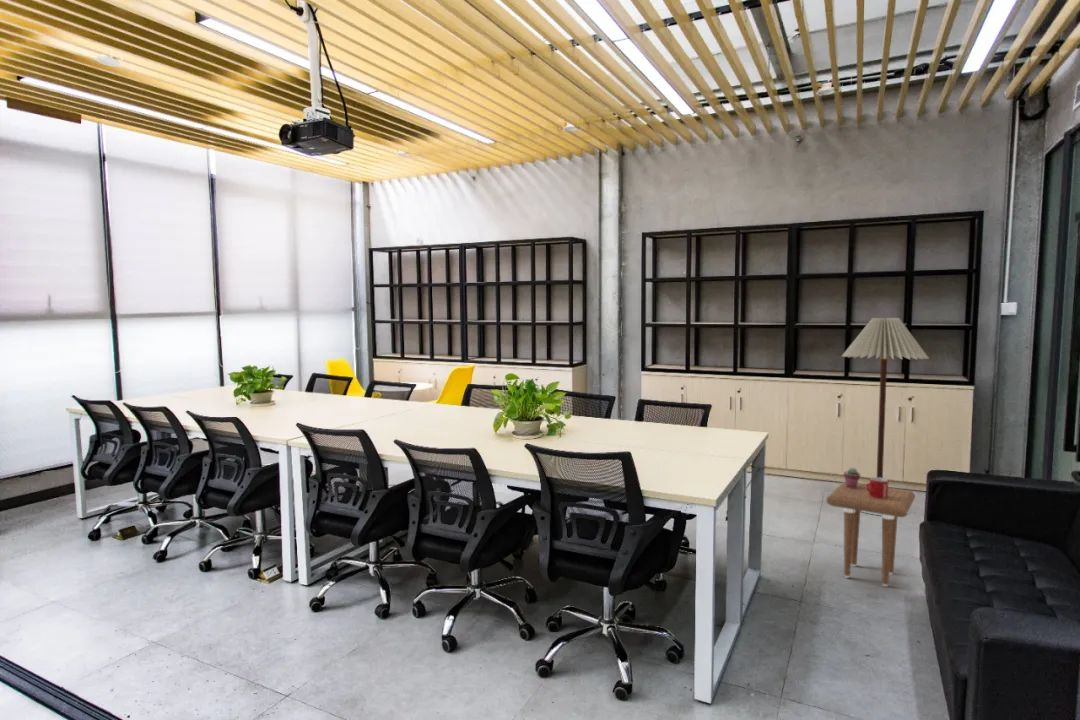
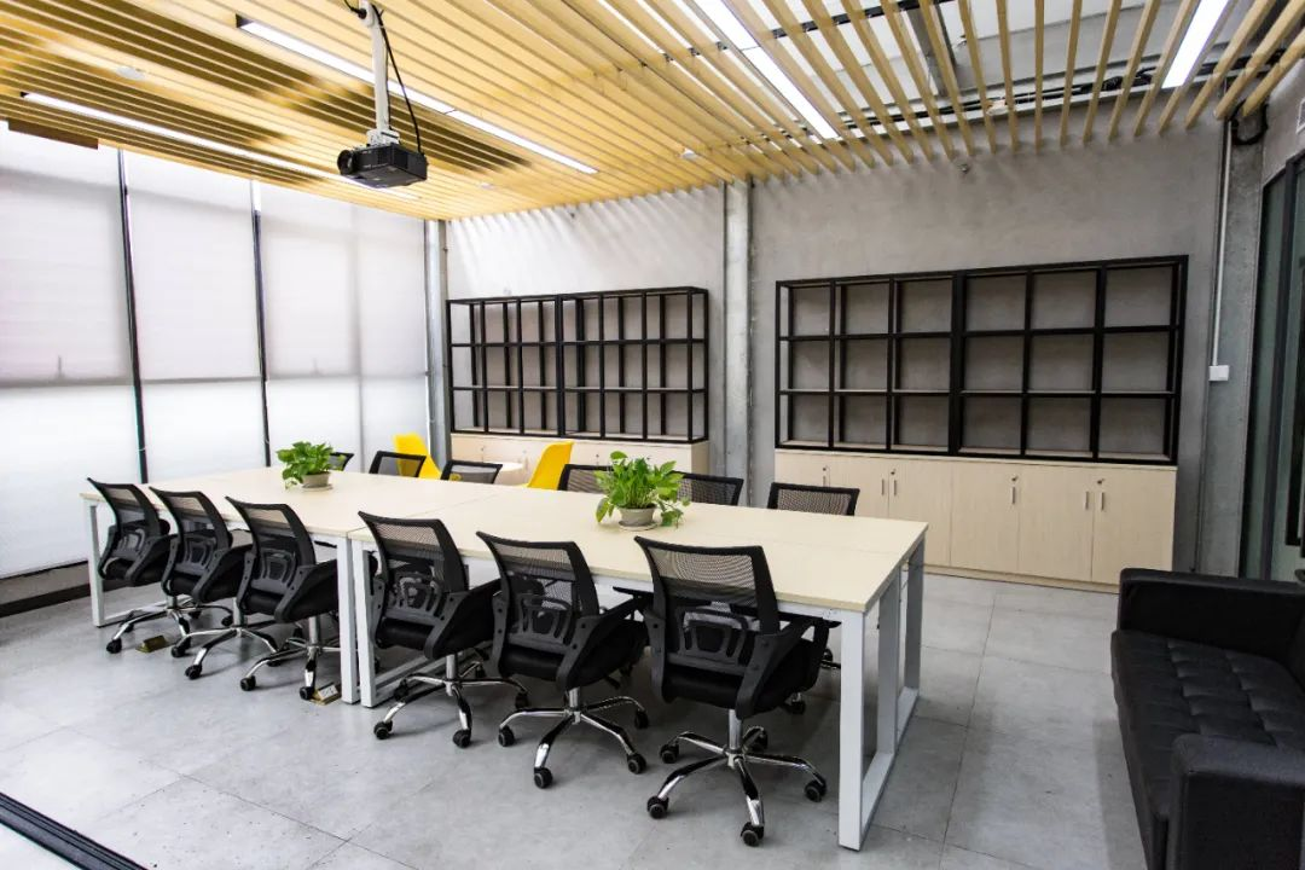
- mug (876, 487)
- floor lamp (881, 413)
- side table (858, 533)
- potted succulent (851, 476)
